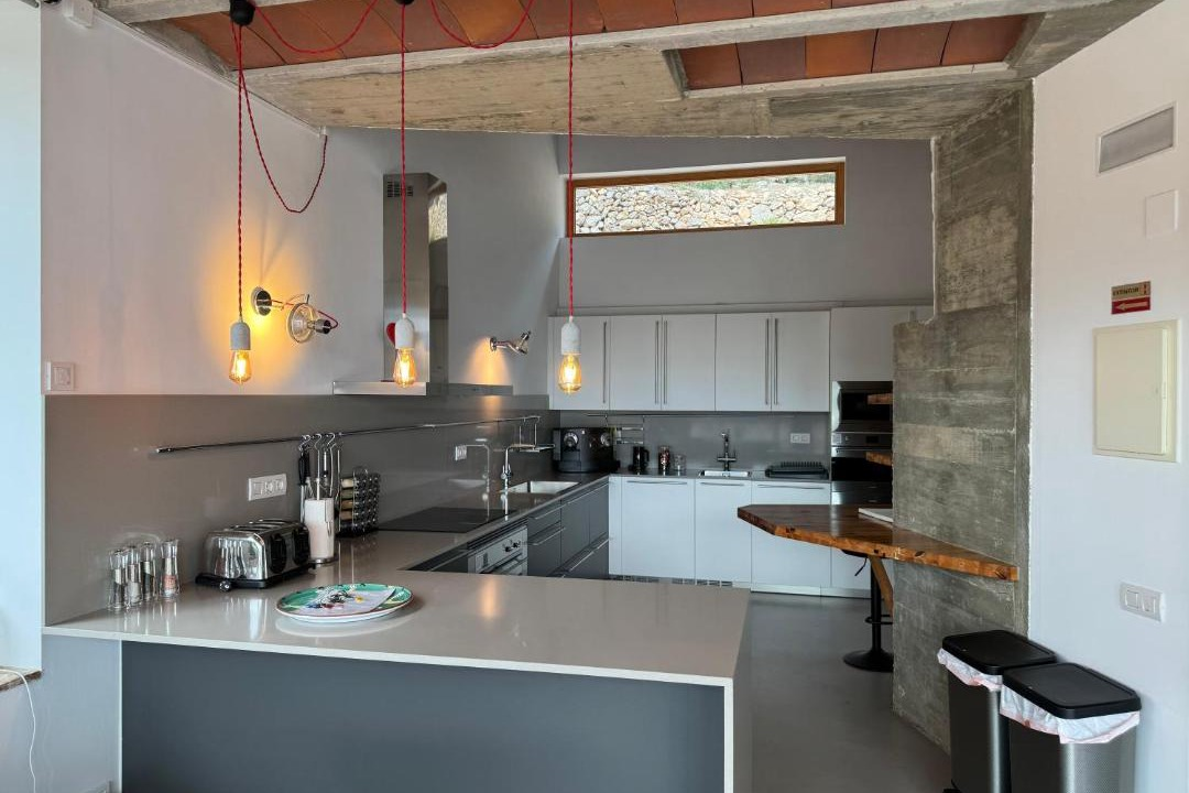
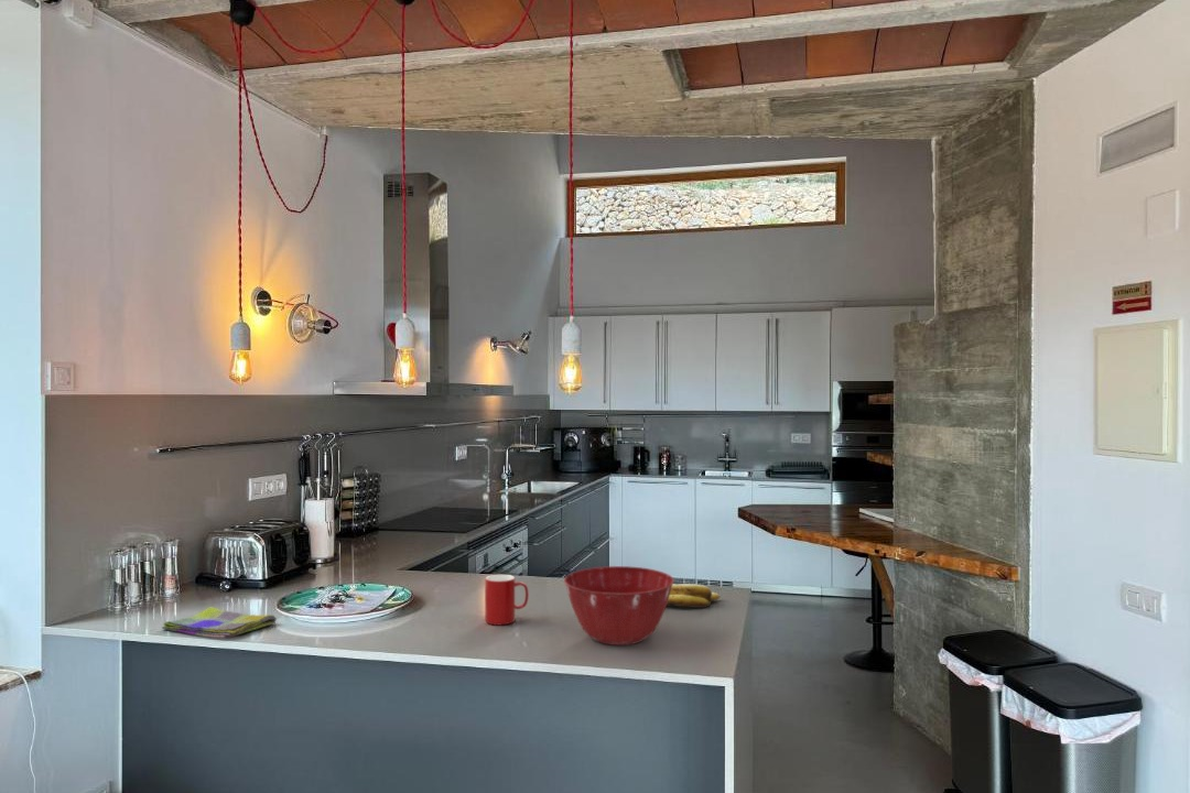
+ cup (506, 599)
+ dish towel (220, 621)
+ mixing bowl (618, 607)
+ banana (685, 590)
